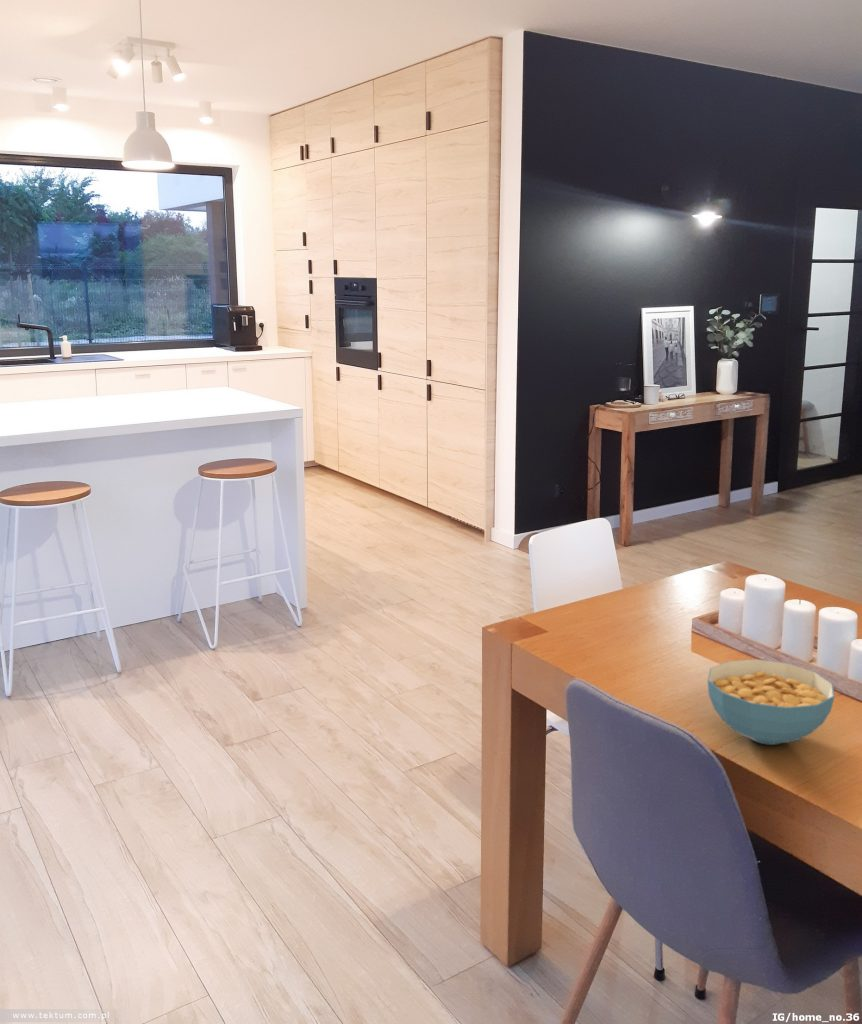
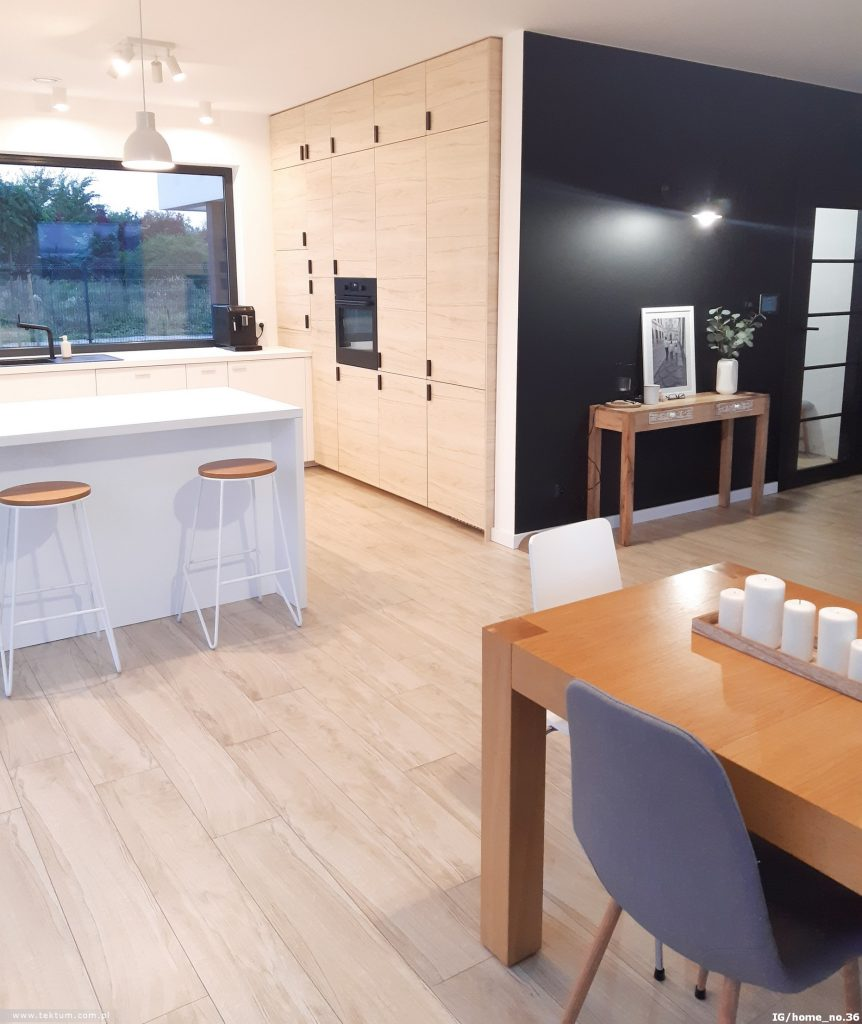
- cereal bowl (767, 709)
